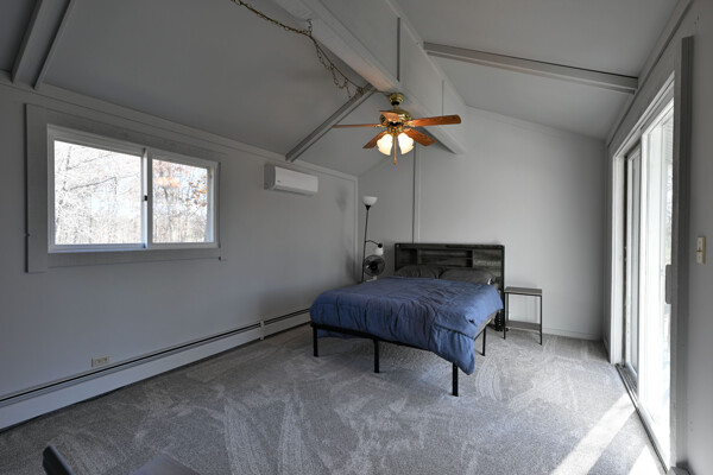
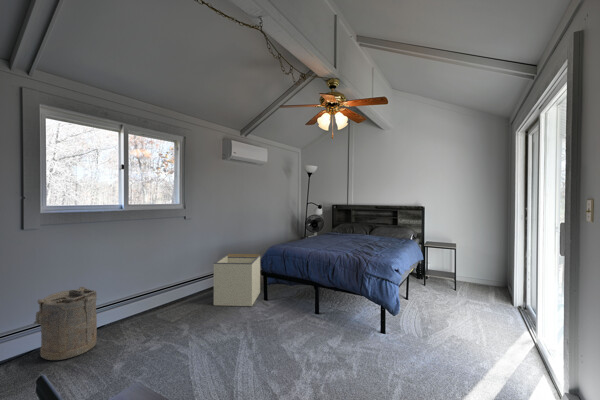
+ storage bin (238, 278)
+ laundry hamper (67, 320)
